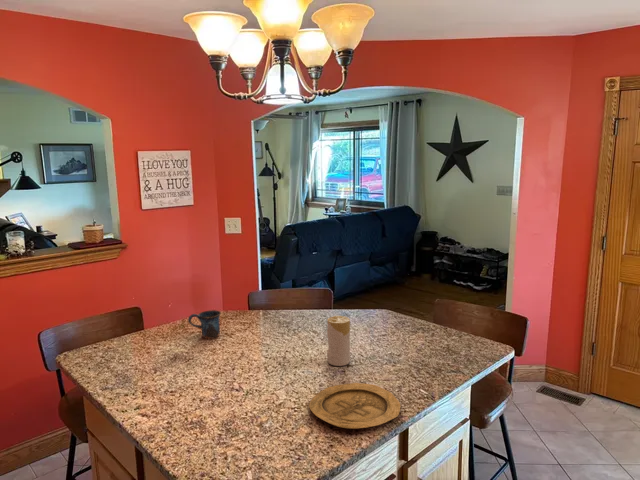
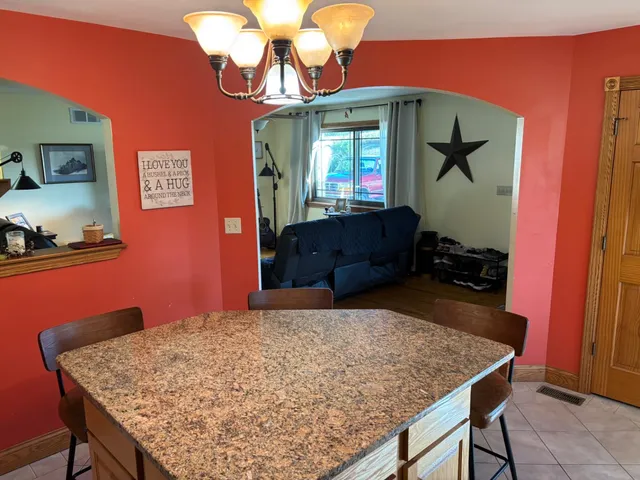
- plate (354, 404)
- mug (205, 324)
- candle (338, 340)
